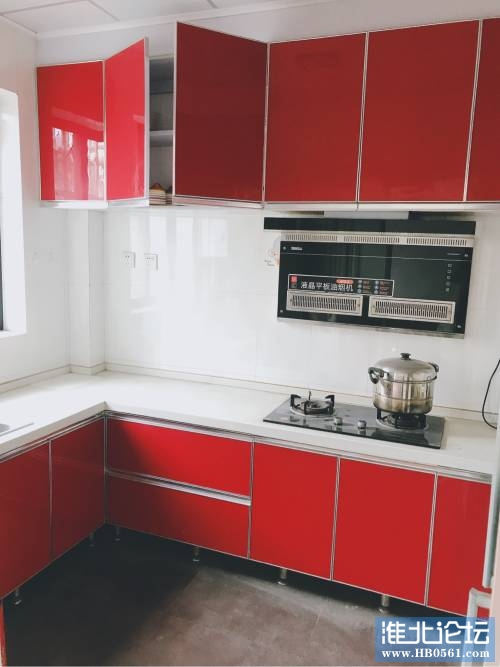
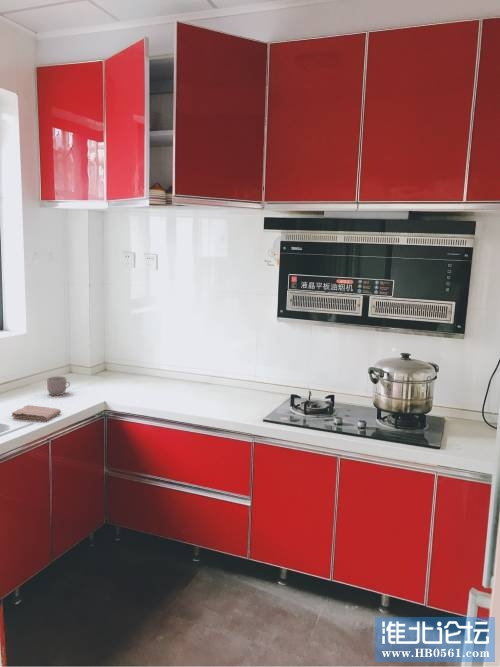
+ mug (59, 386)
+ washcloth (36, 412)
